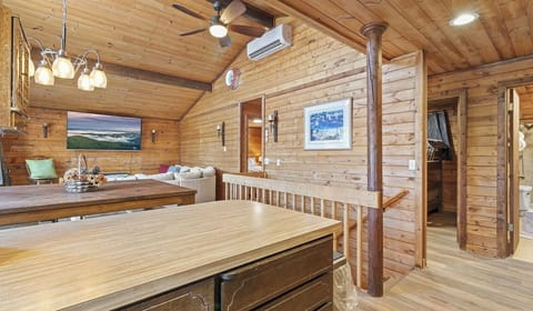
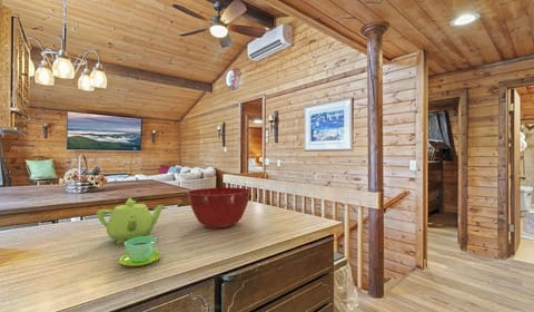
+ mixing bowl (219, 207)
+ teapot (131, 220)
+ cup (140, 251)
